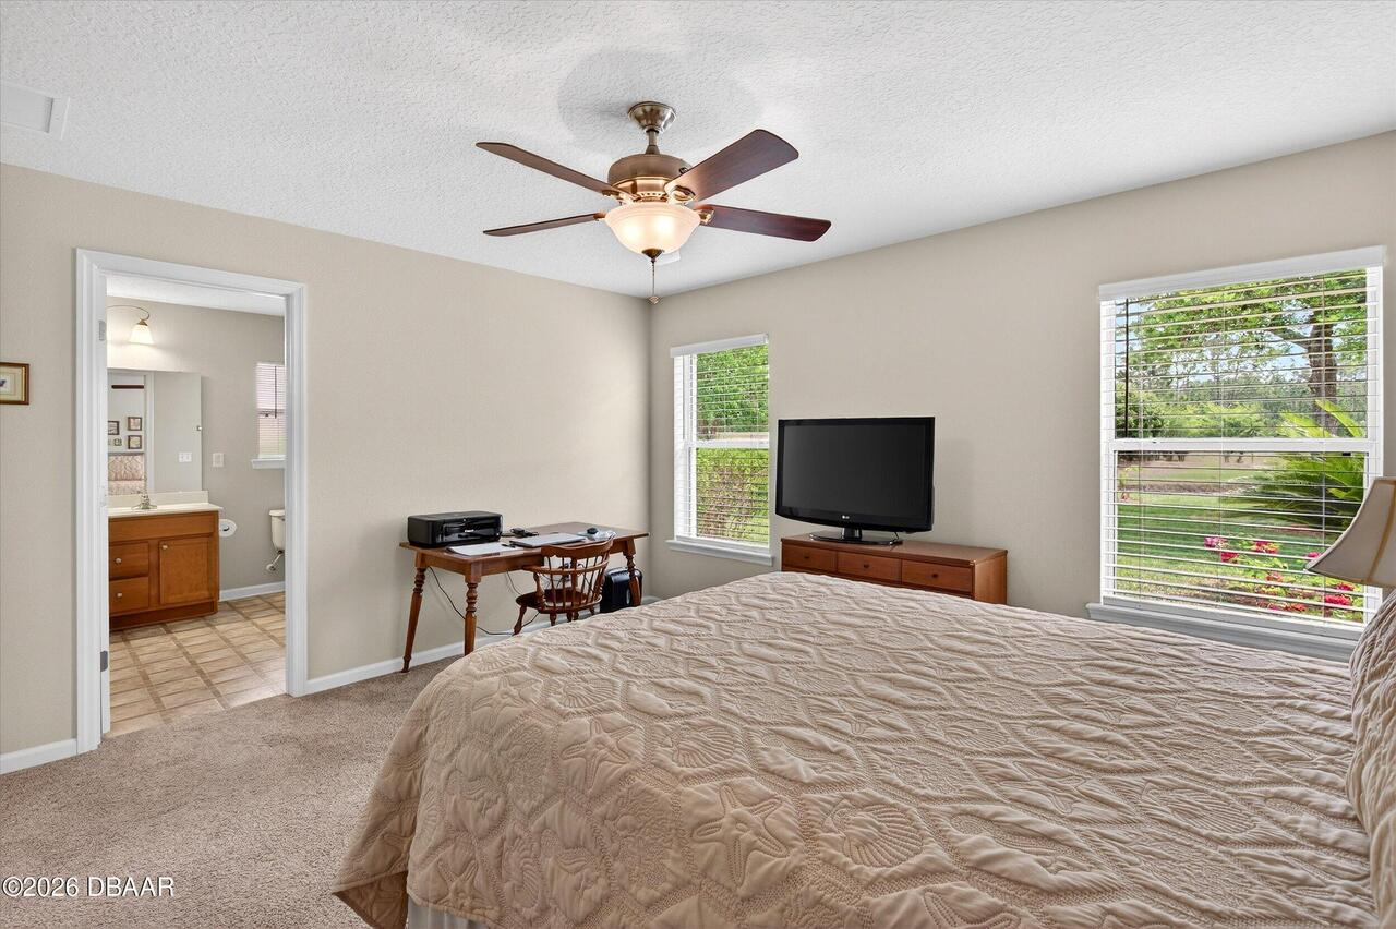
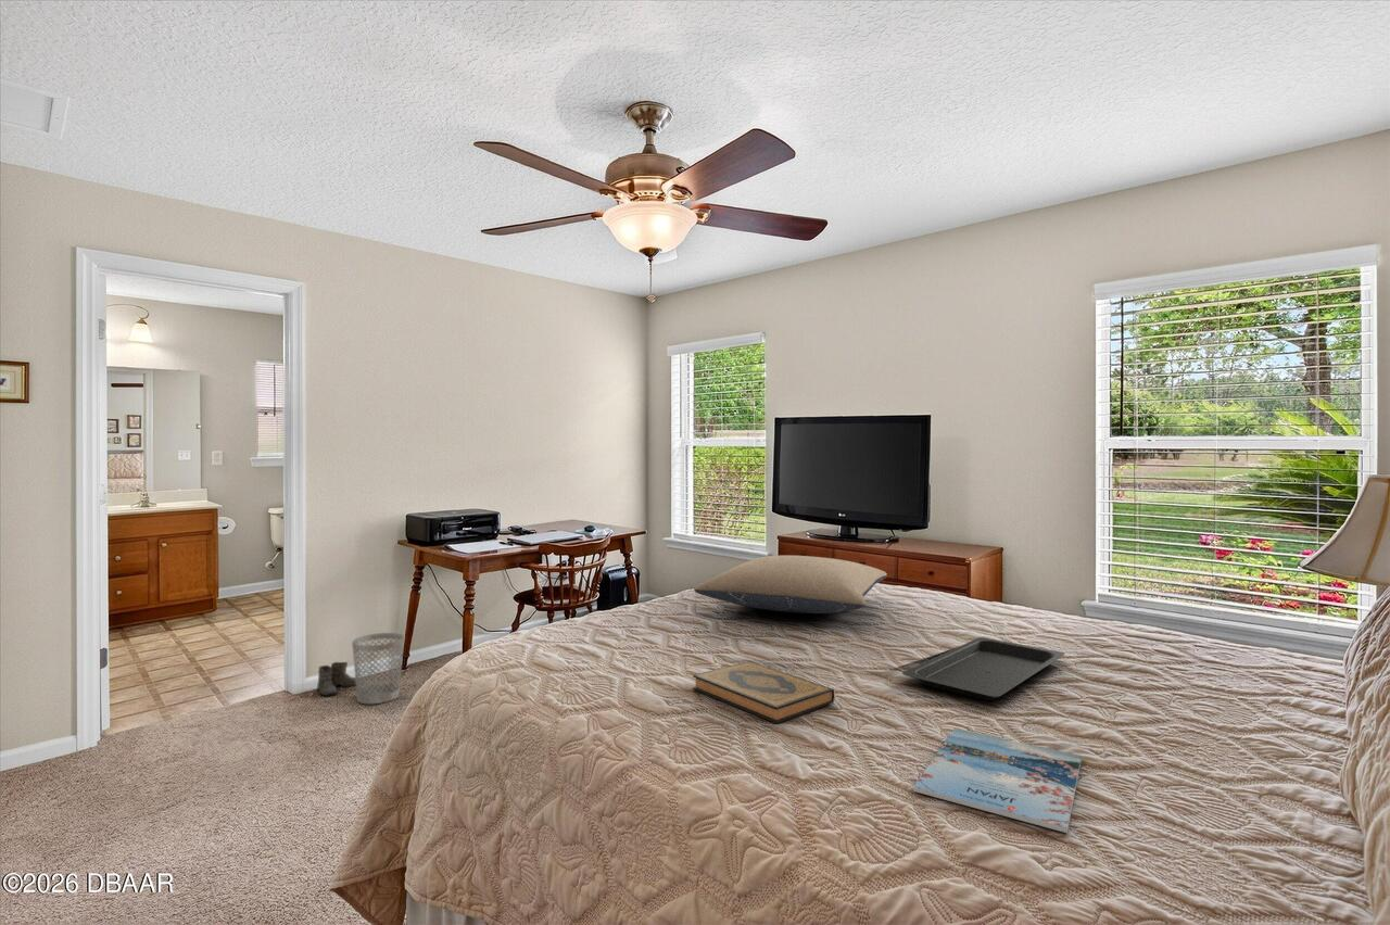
+ hardback book (761, 688)
+ wastebasket (378, 669)
+ boots (334, 676)
+ serving tray (987, 667)
+ magazine (1001, 772)
+ pillow (796, 581)
